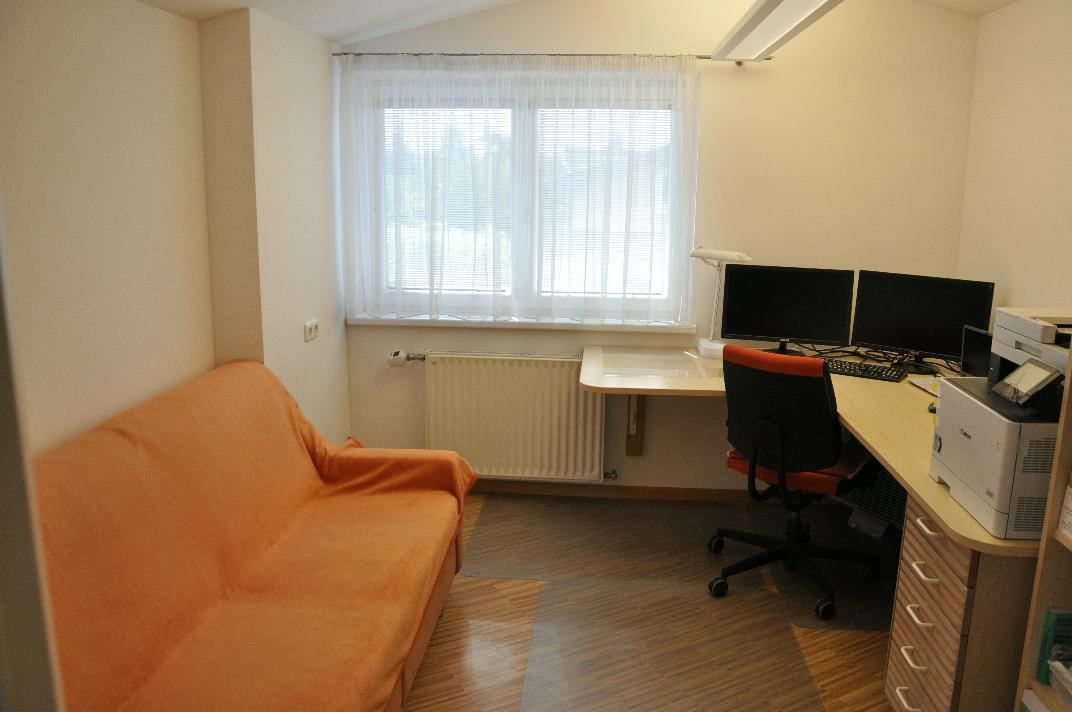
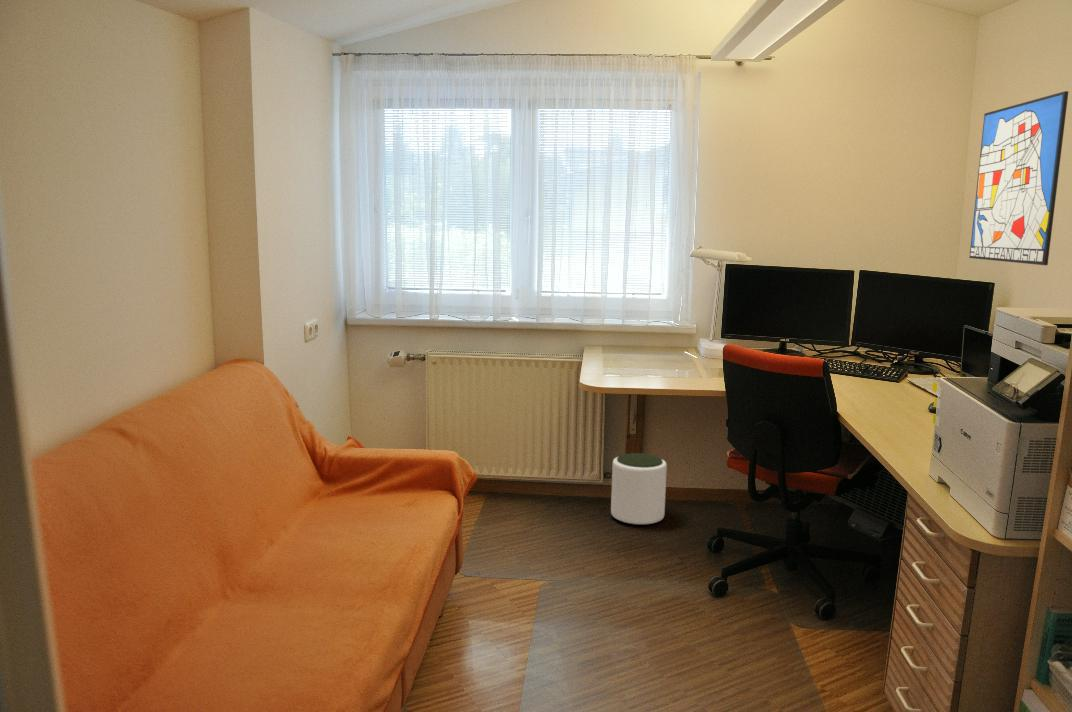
+ wall art (1013, 183)
+ plant pot (638, 488)
